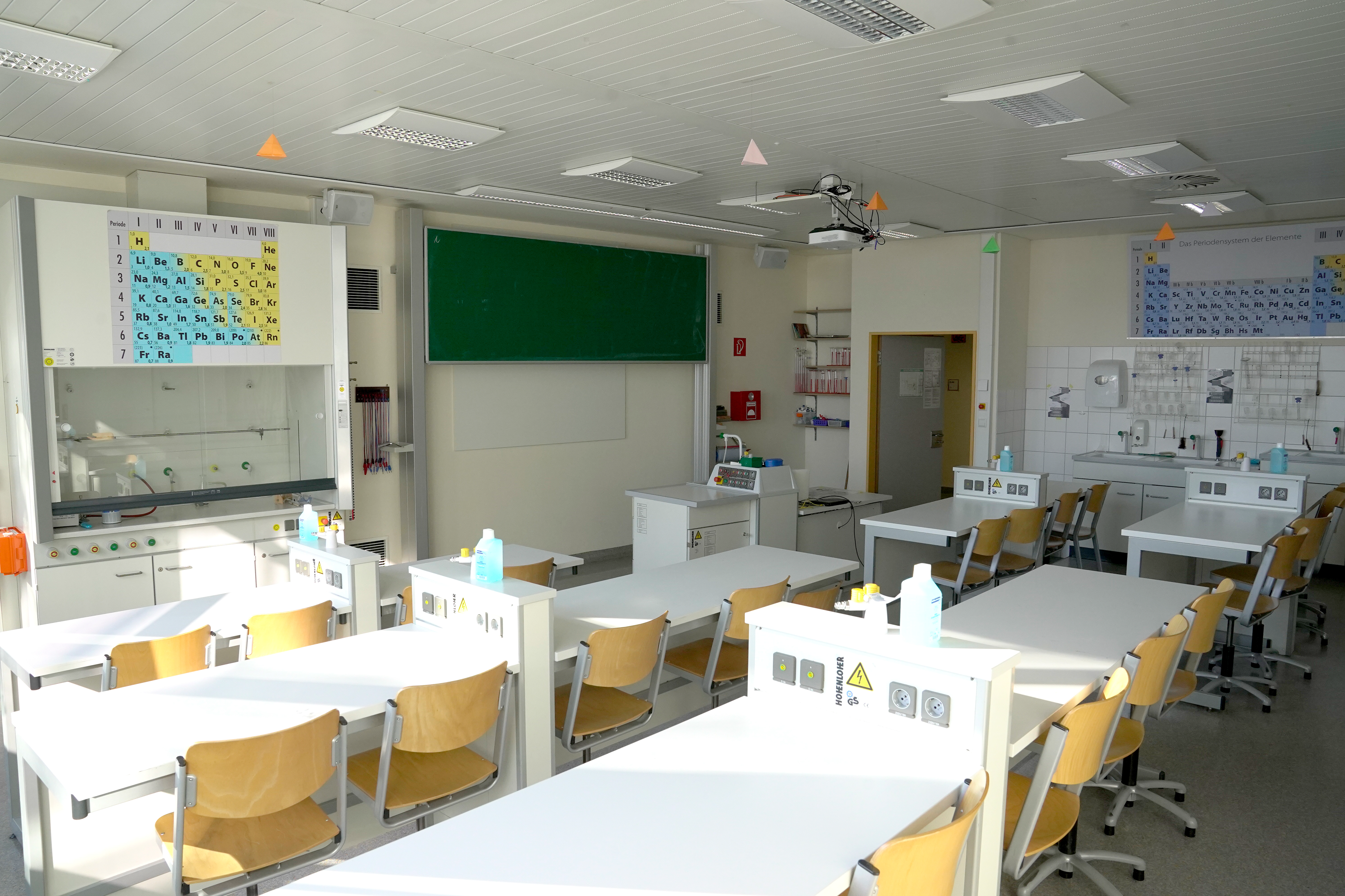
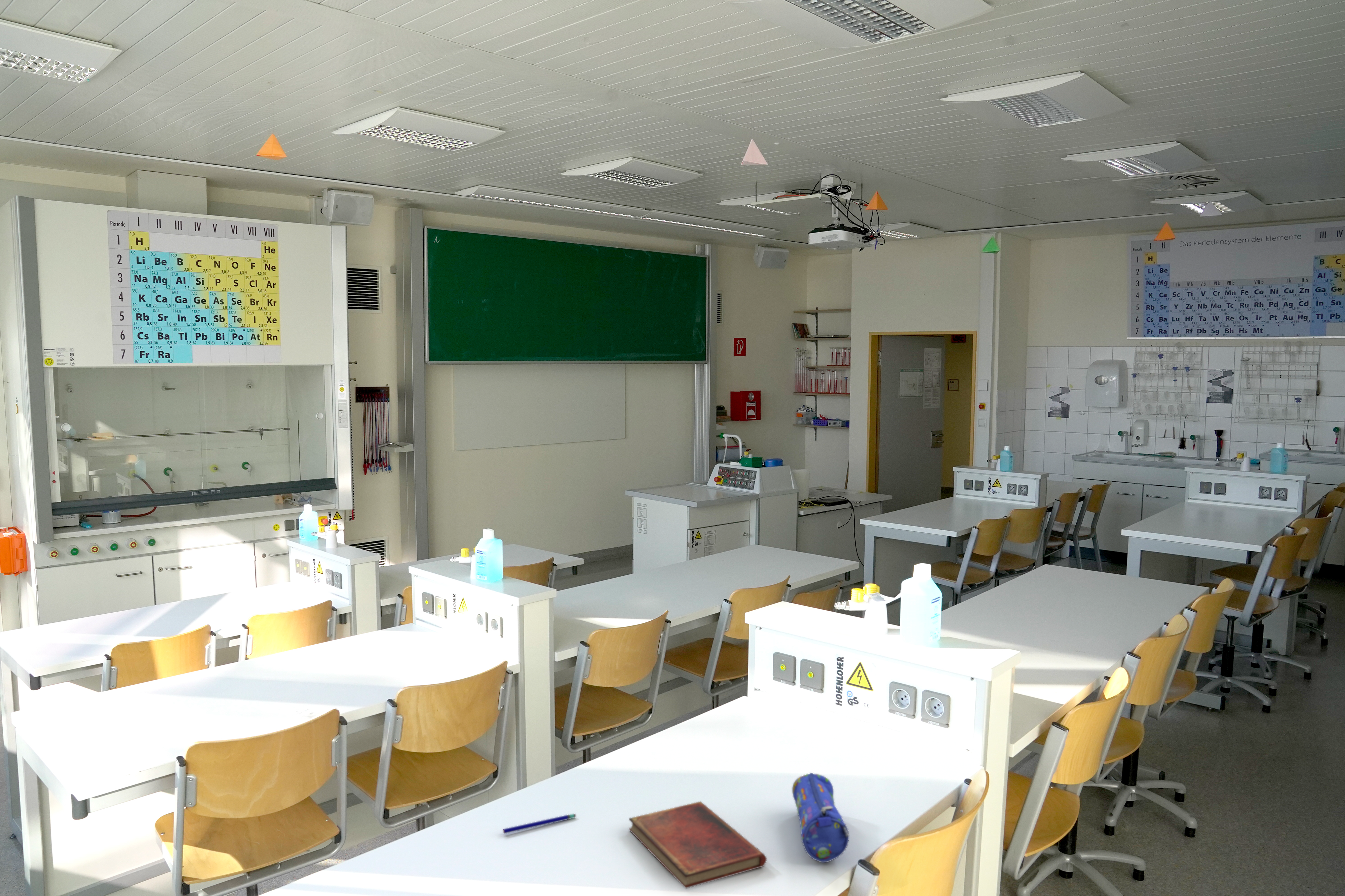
+ pen (540, 823)
+ diary (695, 841)
+ pencil case (819, 813)
